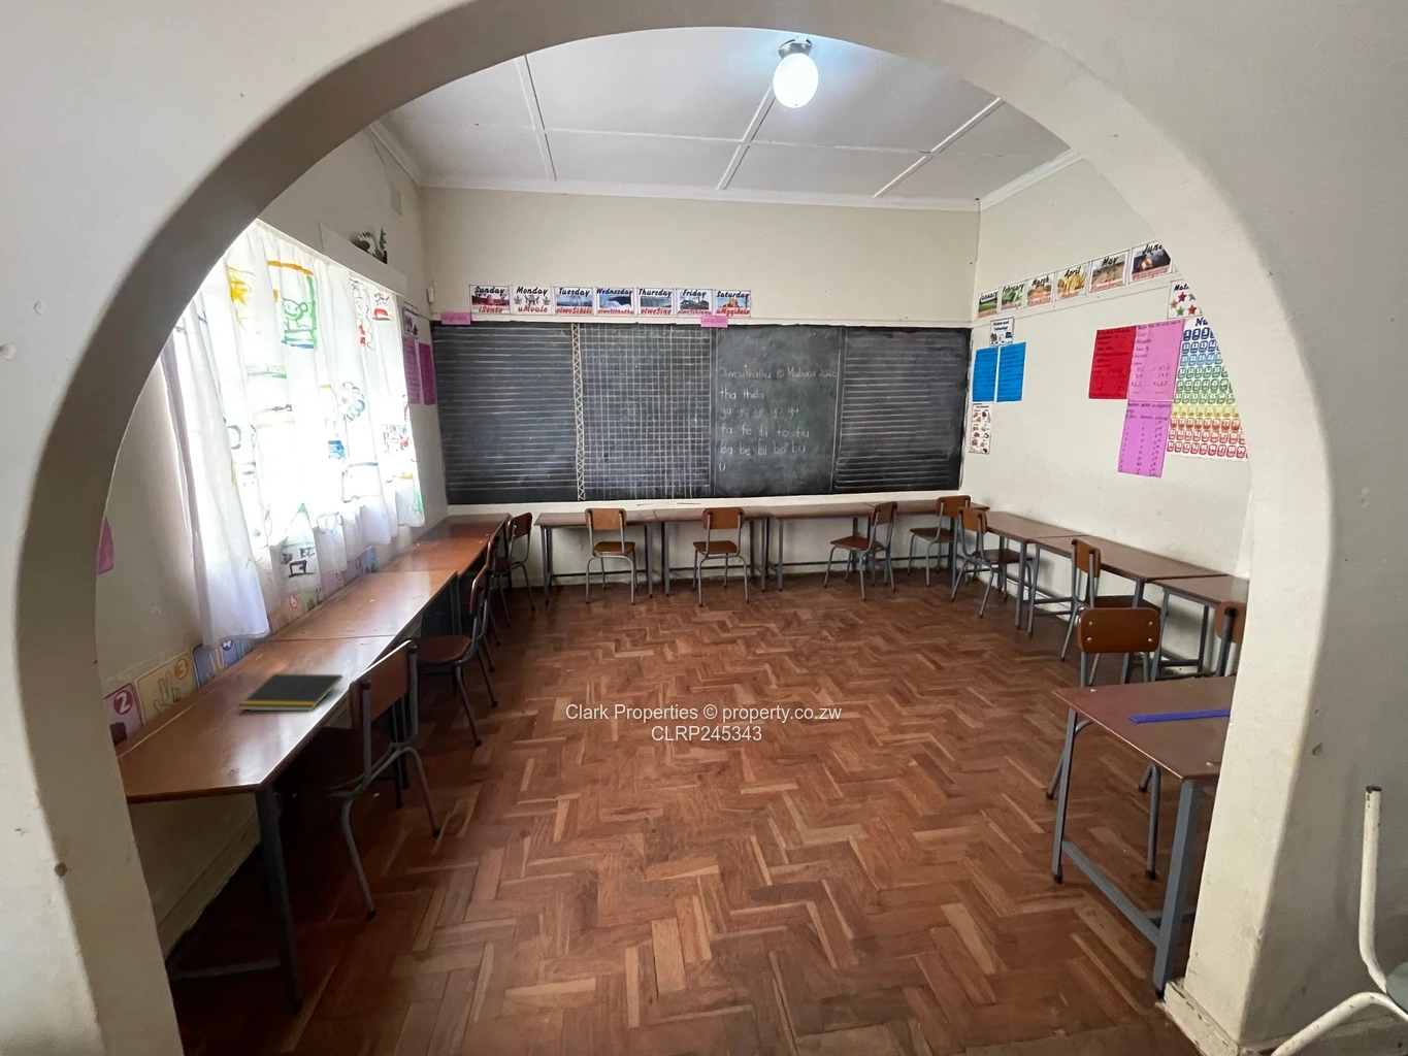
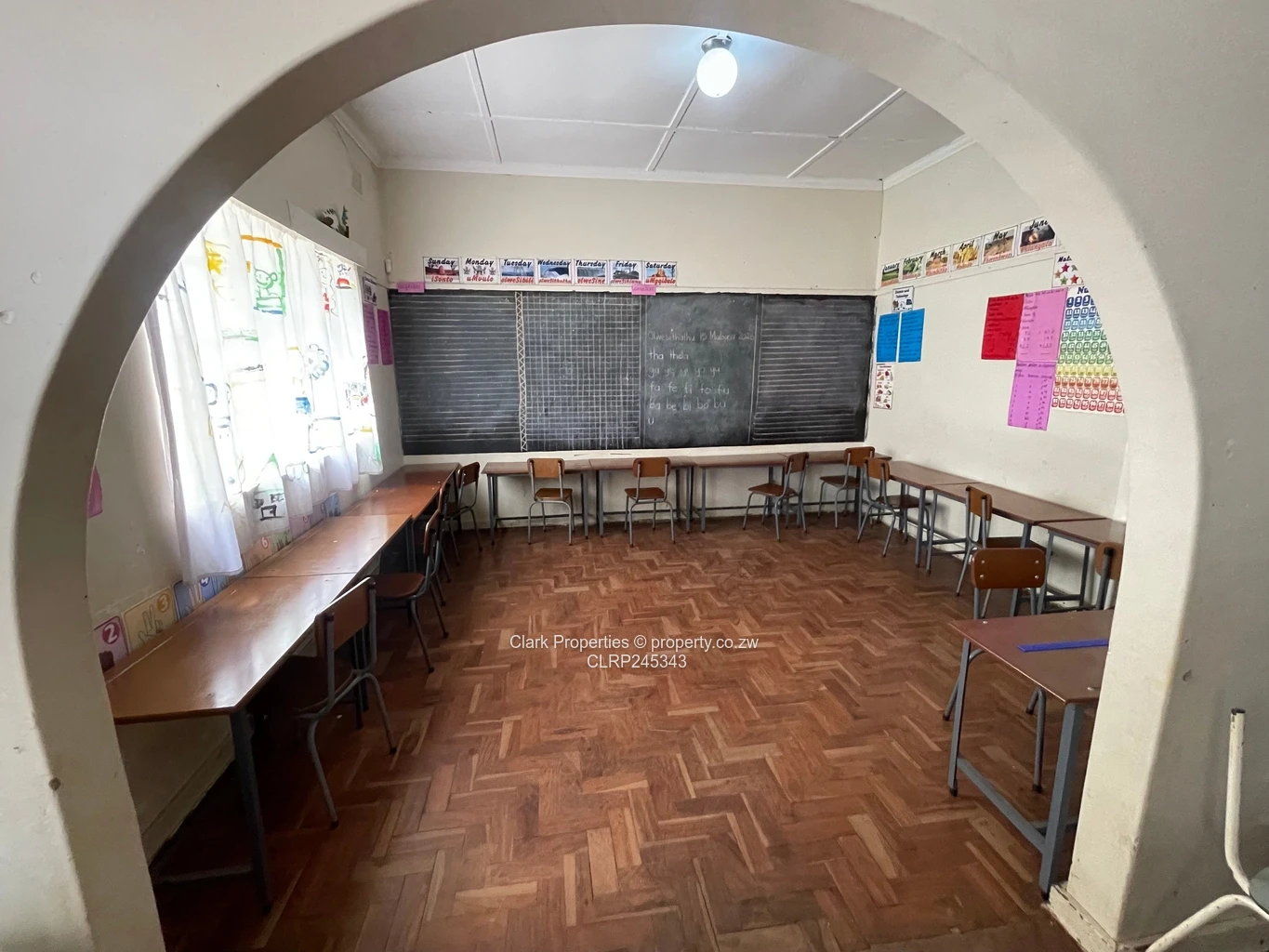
- notepad (292, 691)
